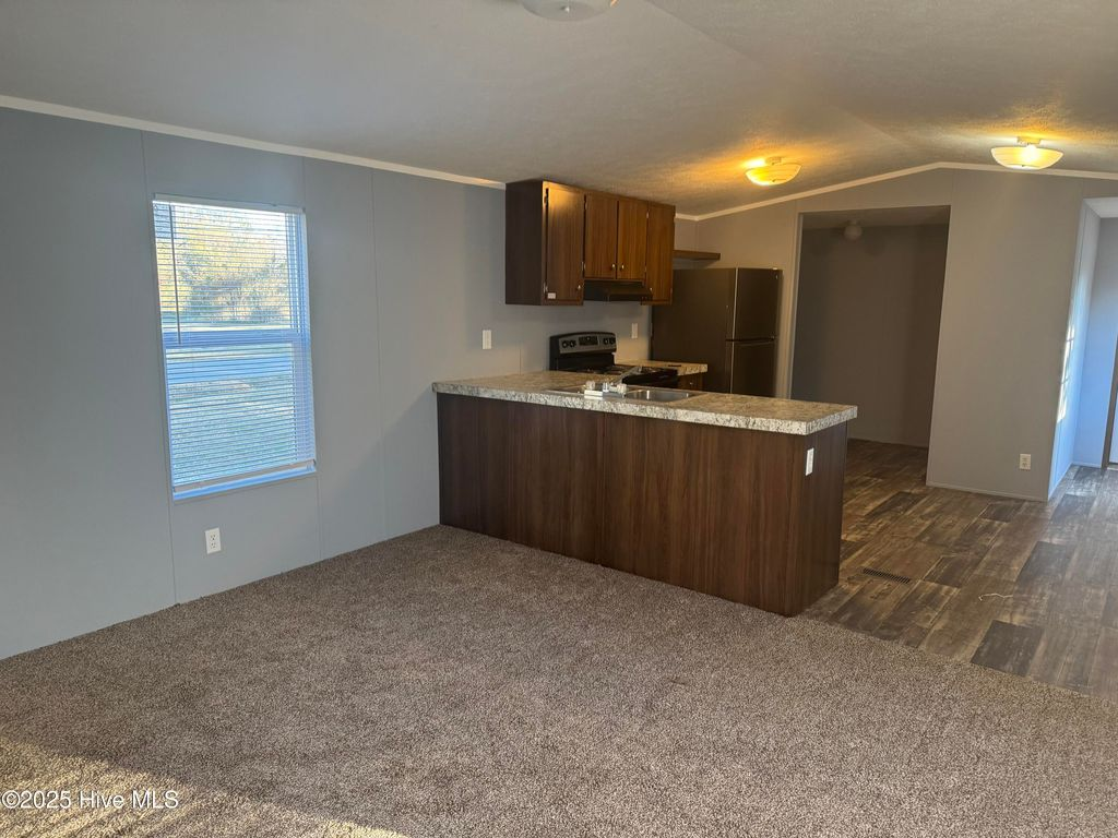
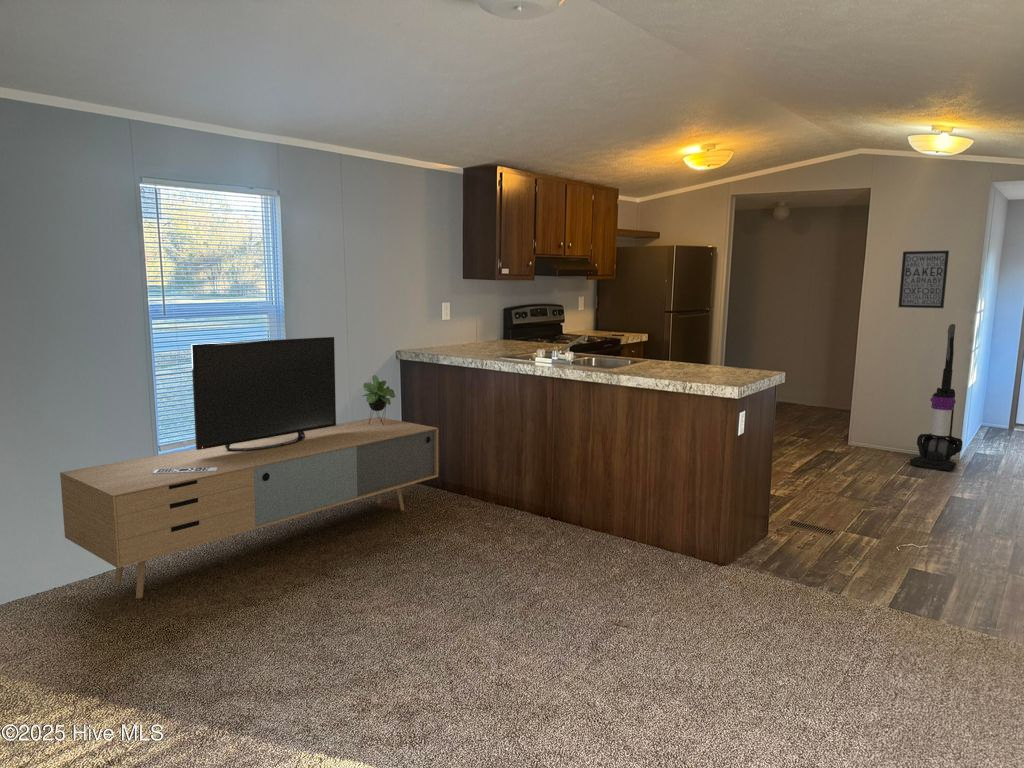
+ wall art (923, 279)
+ media console (276, 443)
+ vacuum cleaner (942, 395)
